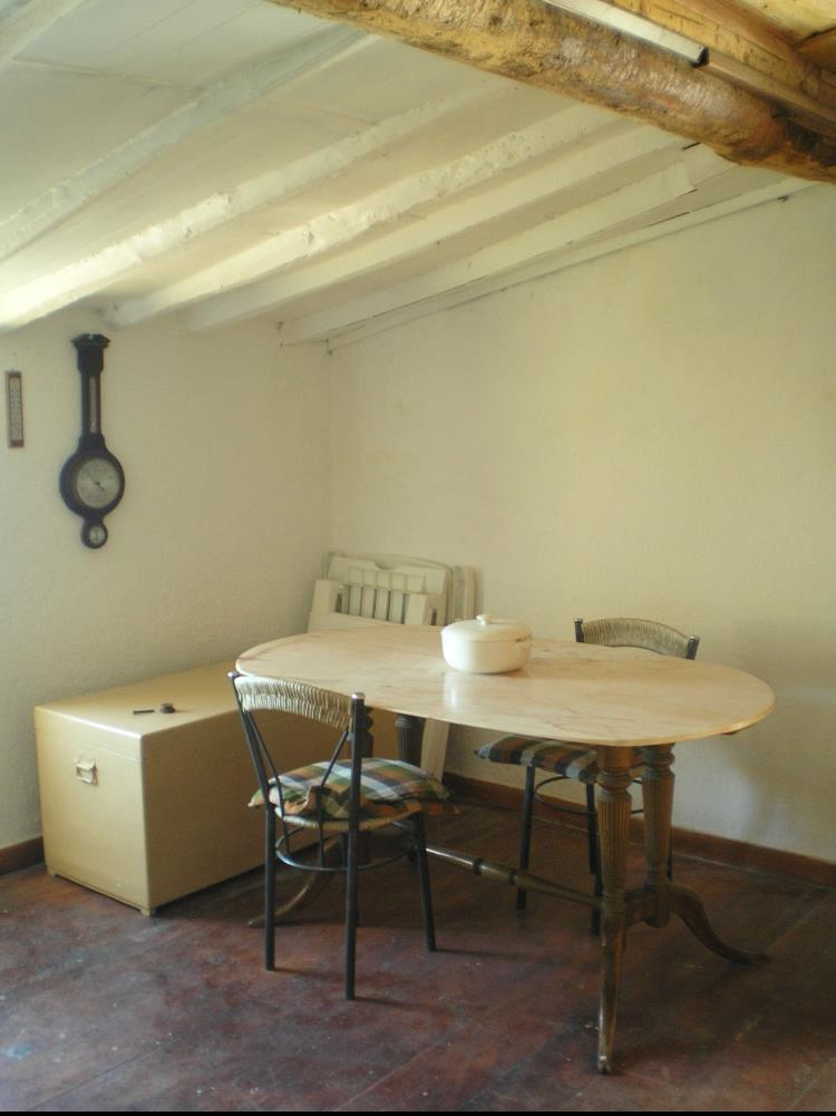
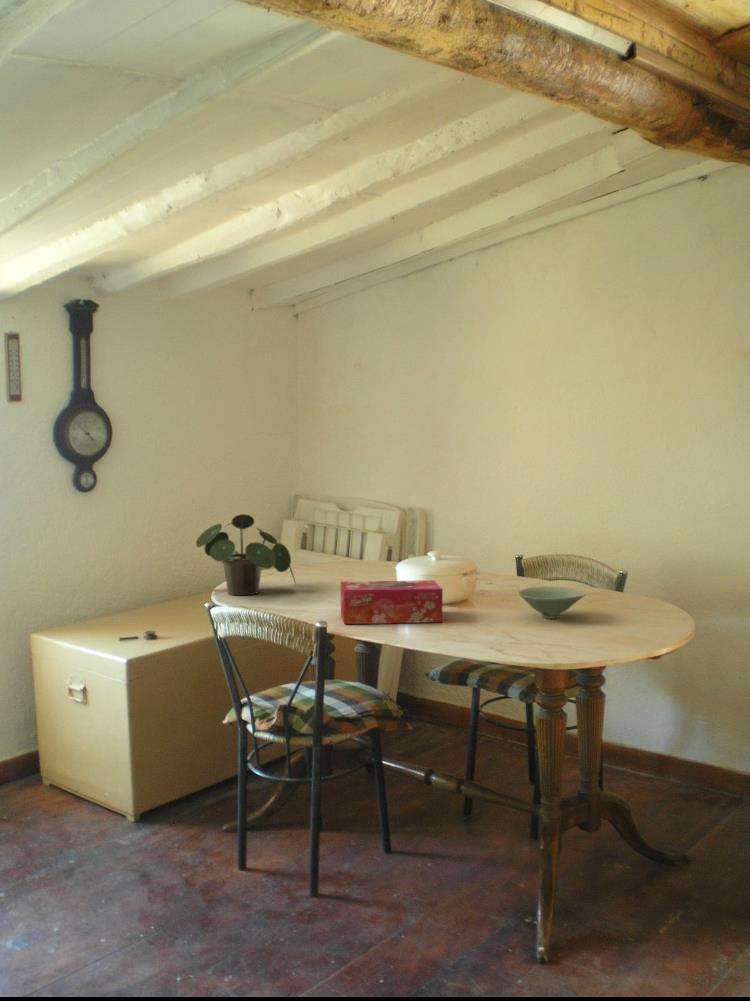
+ potted plant (246, 554)
+ tissue box (390, 601)
+ bowl (551, 604)
